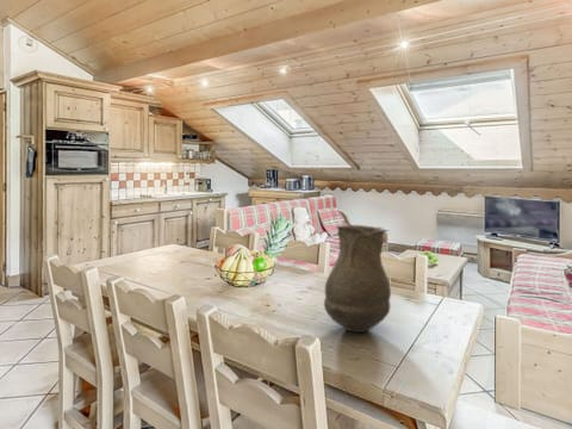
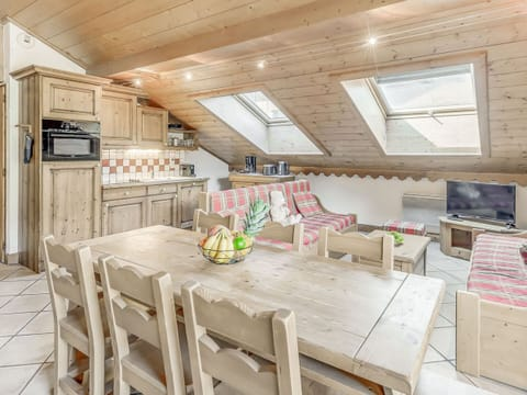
- vase (356, 276)
